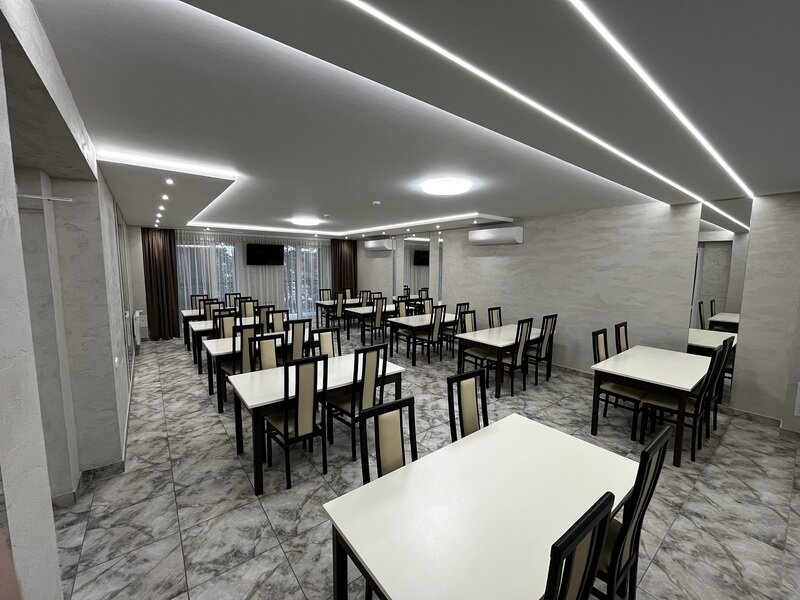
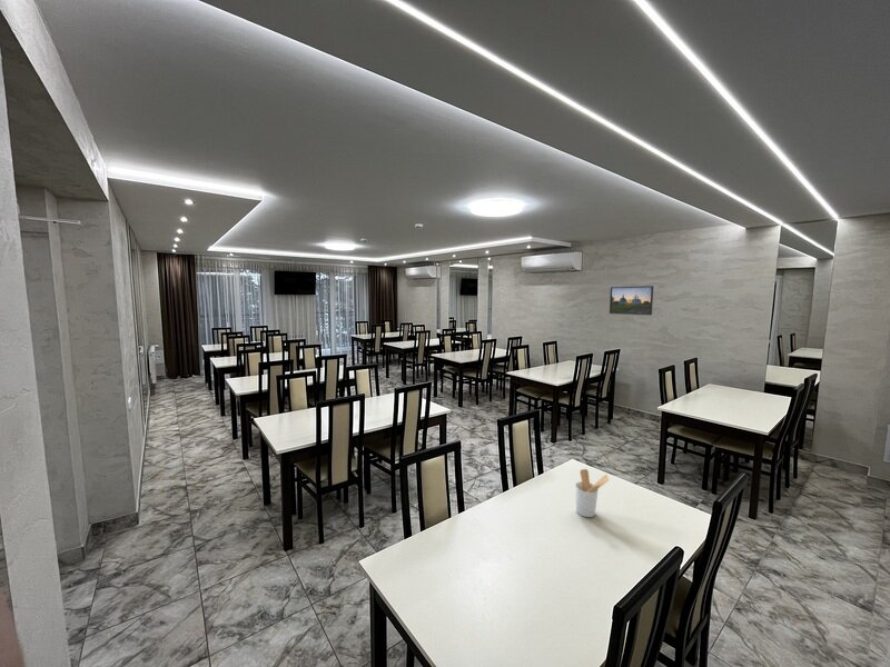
+ utensil holder (592, 494)
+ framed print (630, 300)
